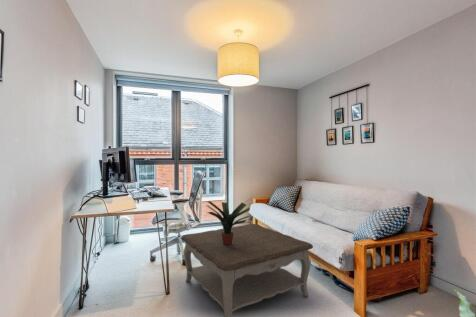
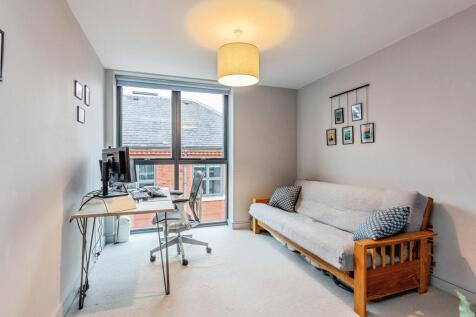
- potted plant (229, 219)
- coffee table (243, 263)
